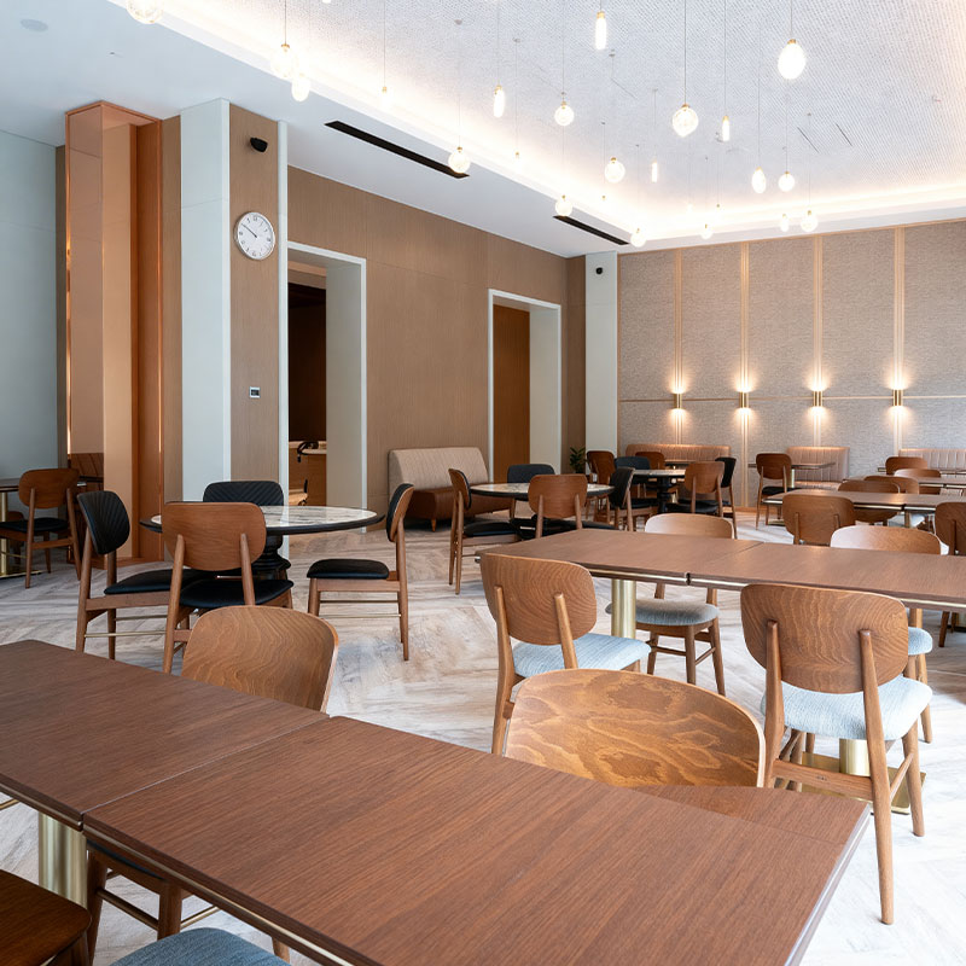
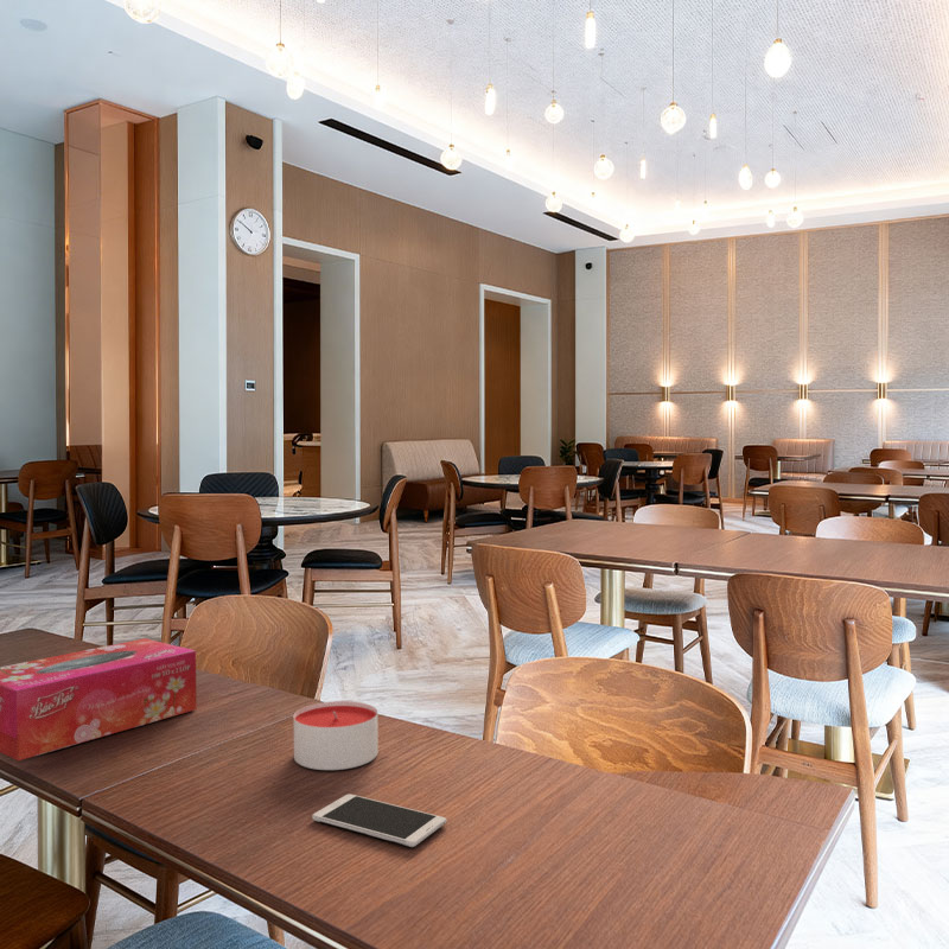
+ smartphone (378, 819)
+ tissue box (89, 692)
+ candle (336, 732)
